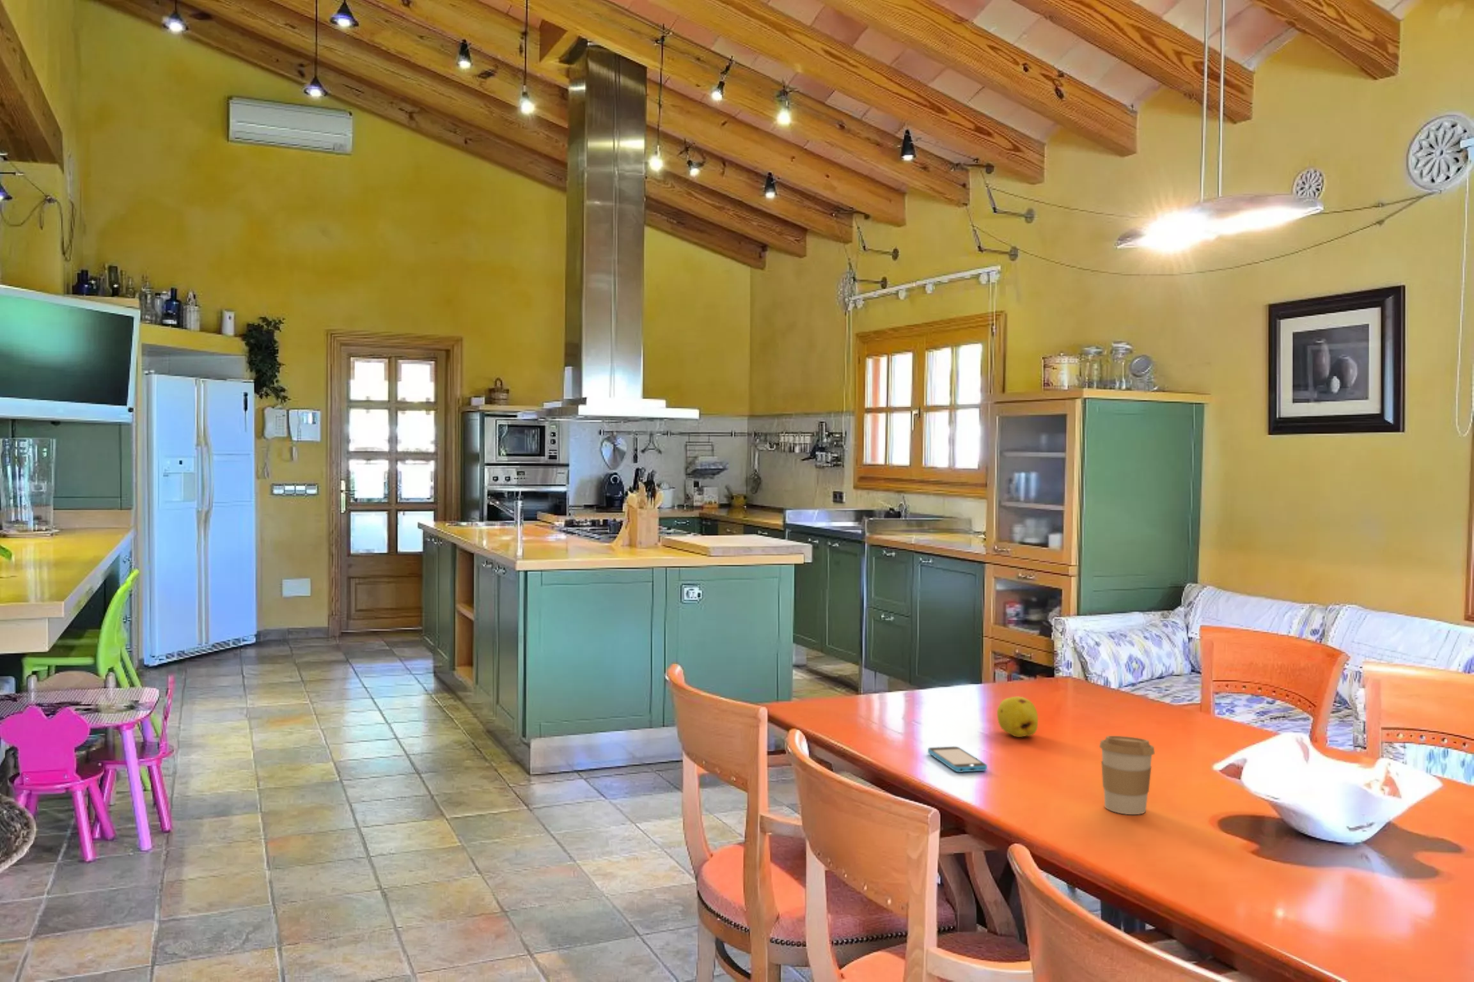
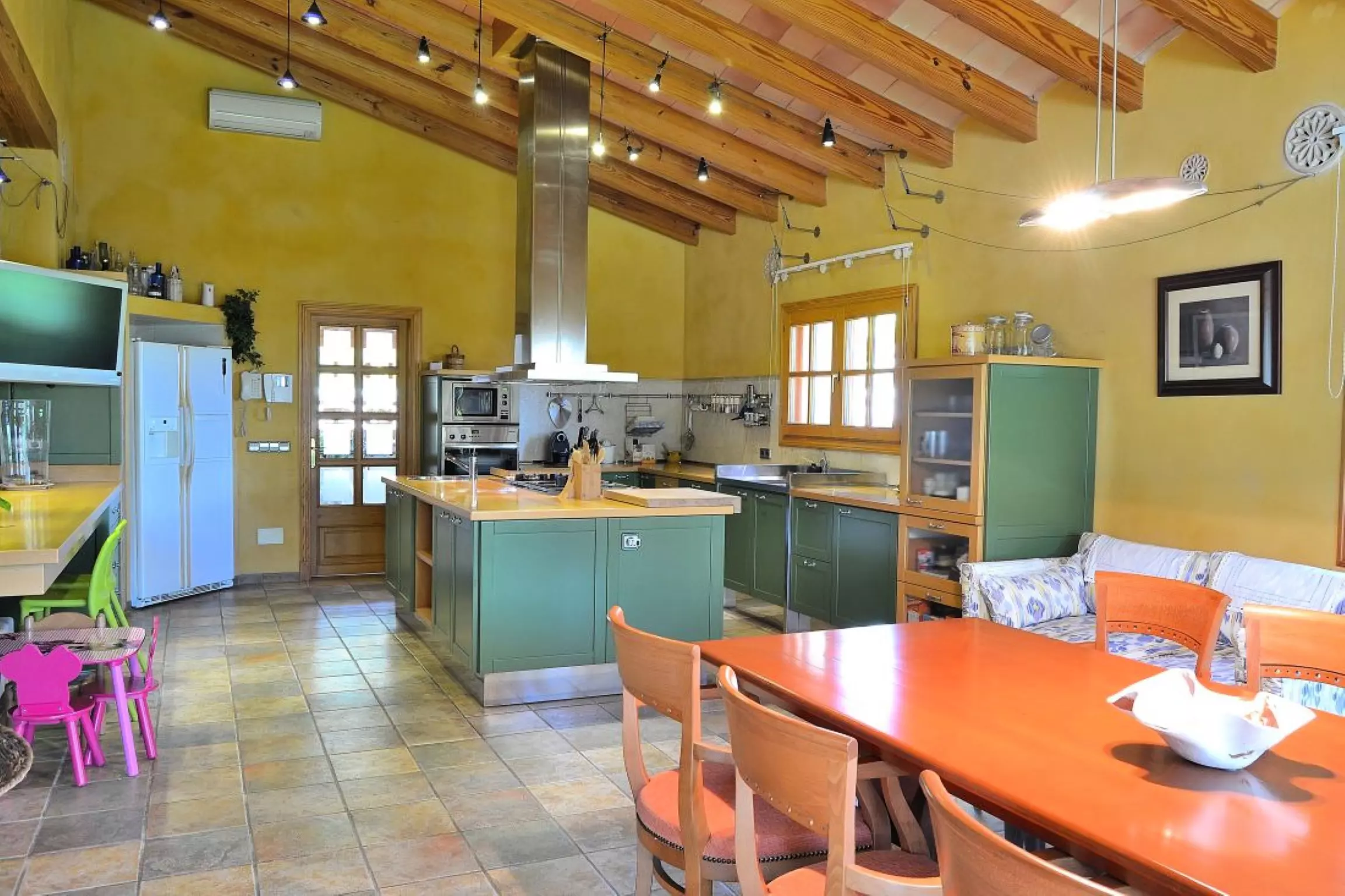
- coffee cup (1127, 773)
- smartphone (956, 758)
- fruit (1017, 715)
